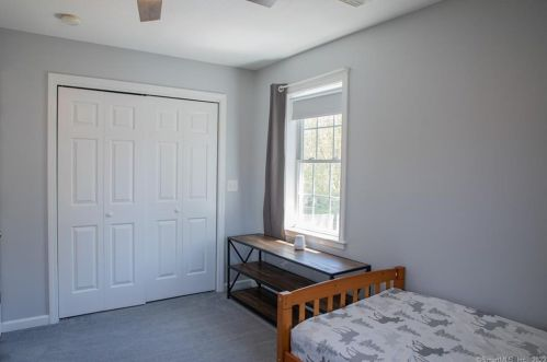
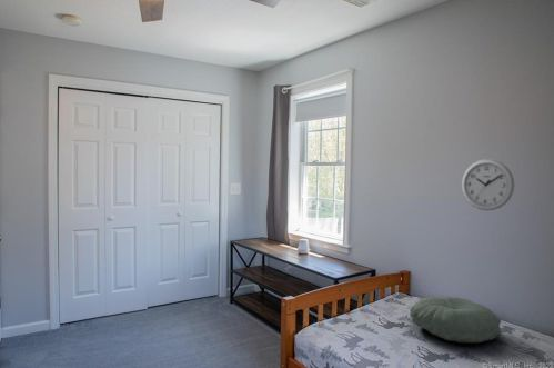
+ wall clock (485, 185)
+ pillow (454, 317)
